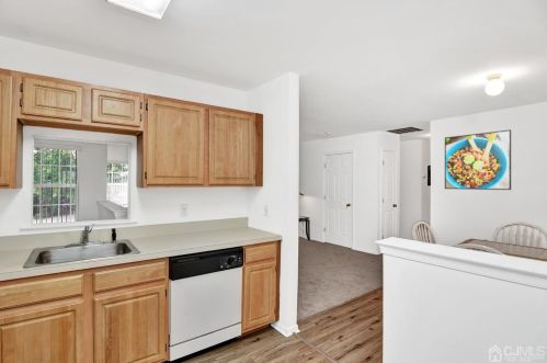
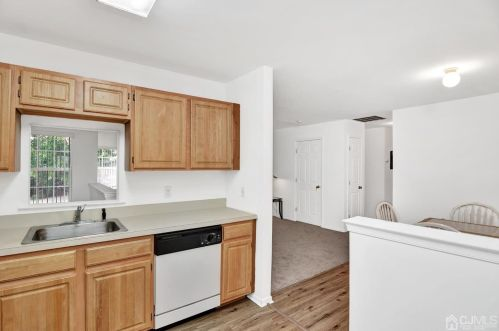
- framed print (475, 161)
